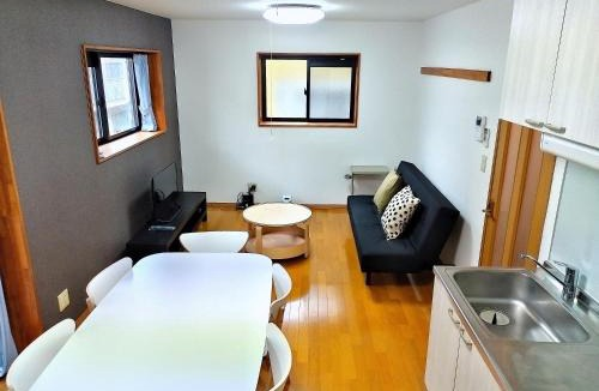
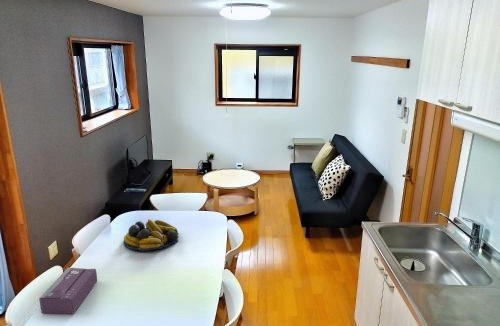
+ tissue box (70, 289)
+ fruit bowl (150, 230)
